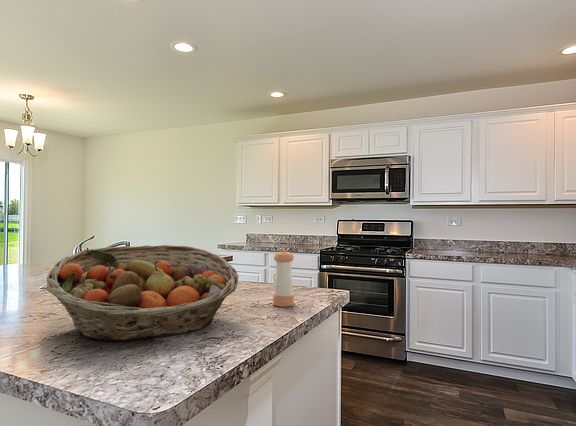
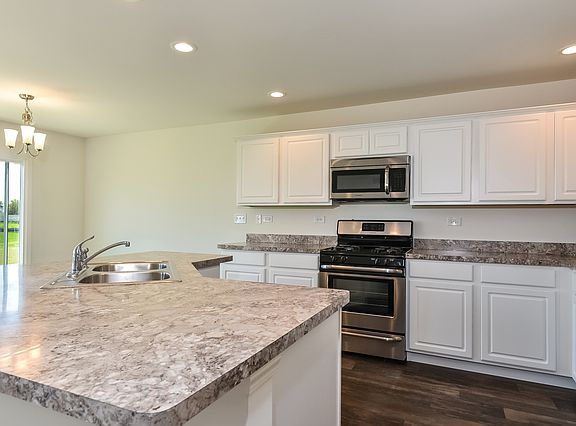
- pepper shaker (283, 277)
- fruit basket (150, 286)
